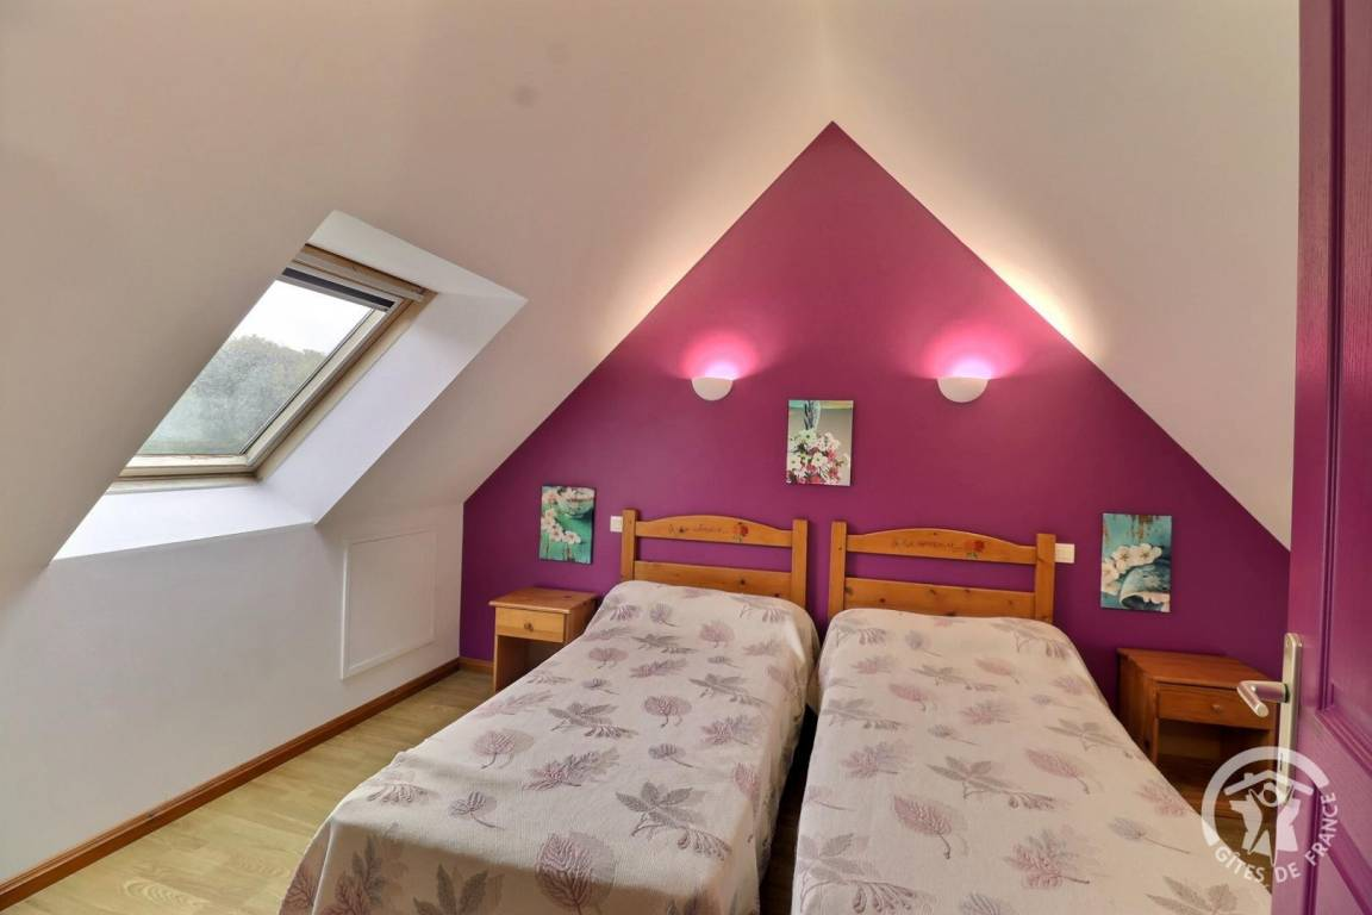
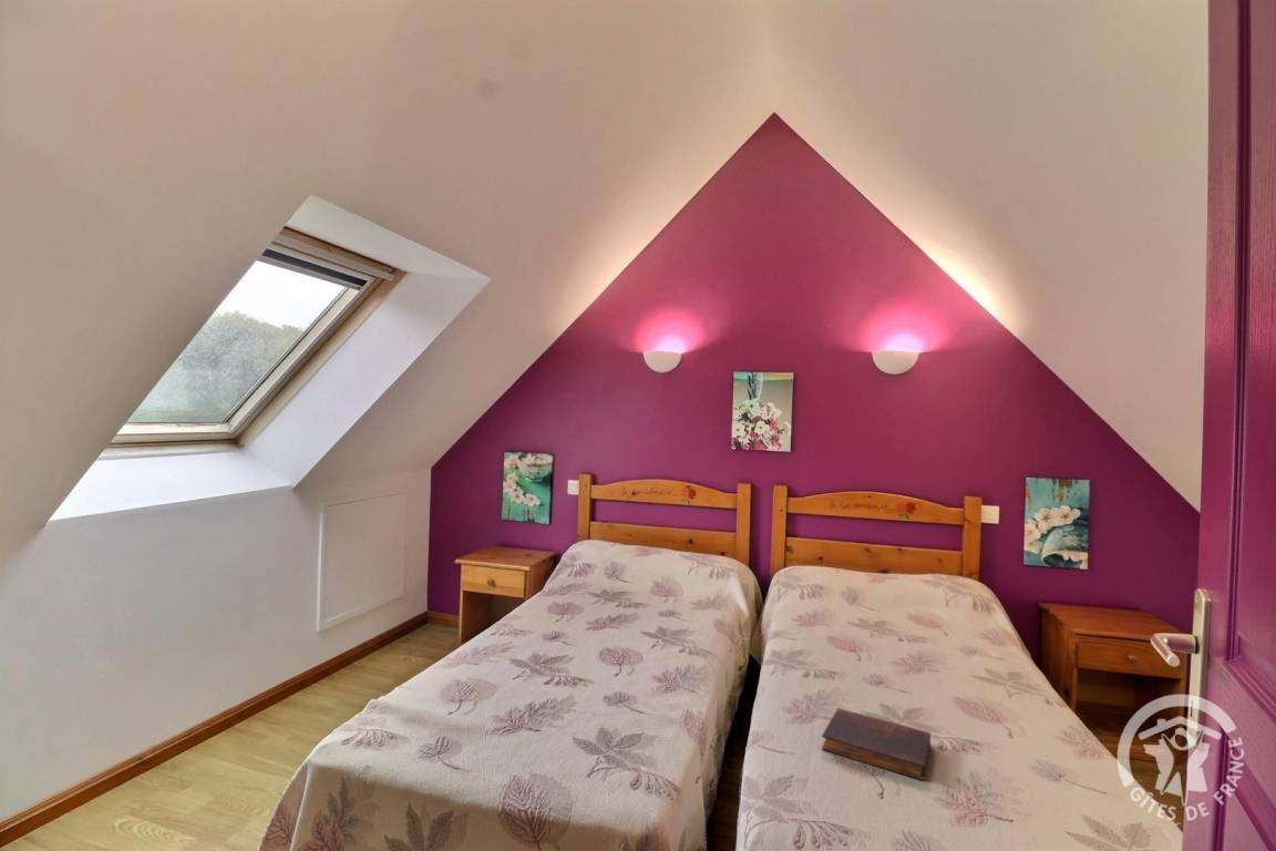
+ book (876, 740)
